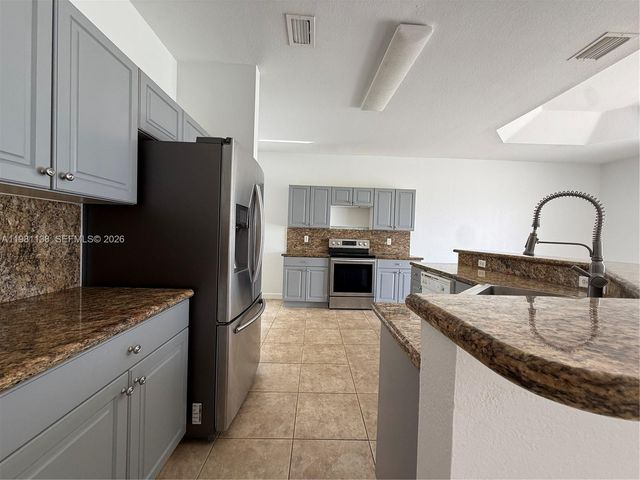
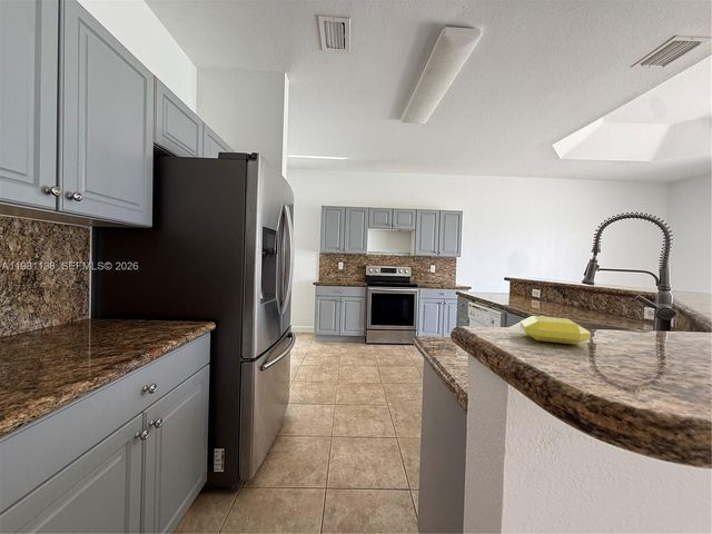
+ soap bar (552, 329)
